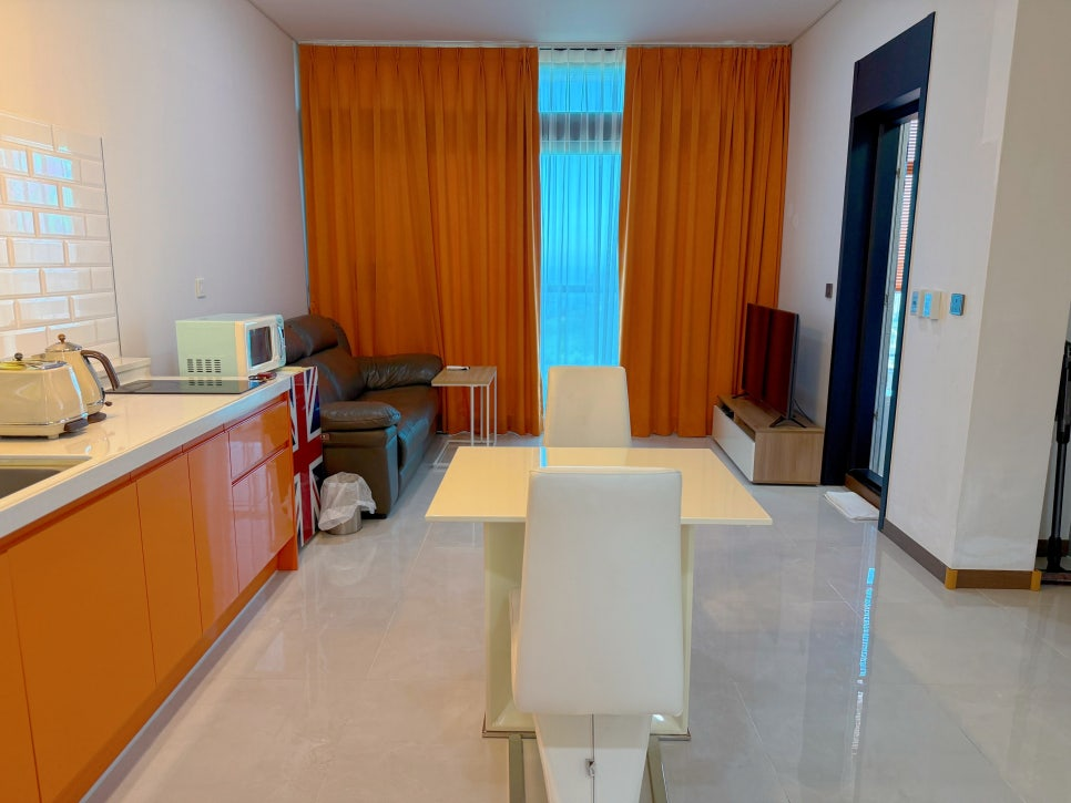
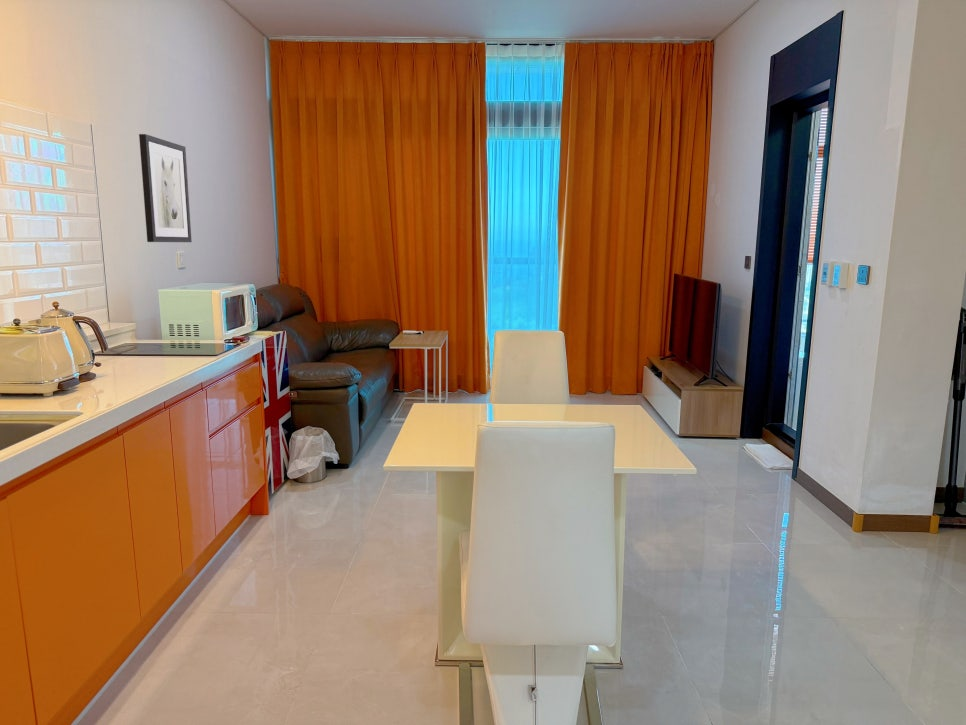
+ wall art (167, 192)
